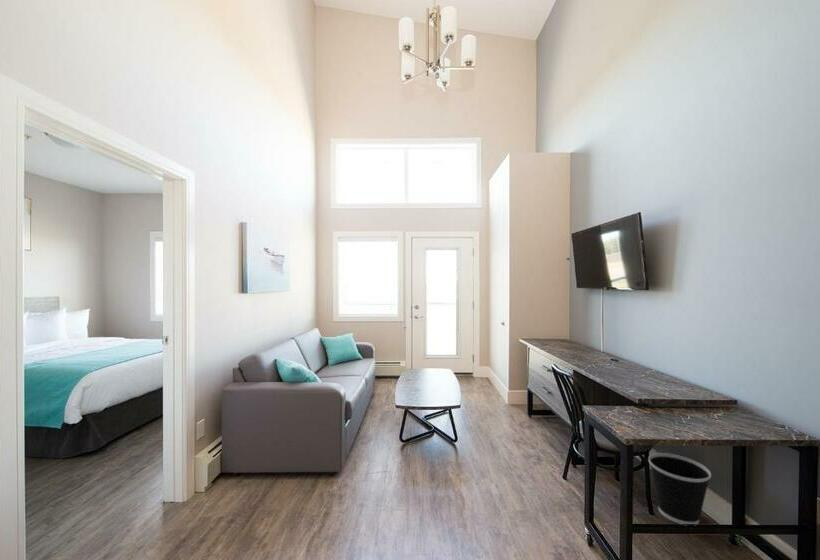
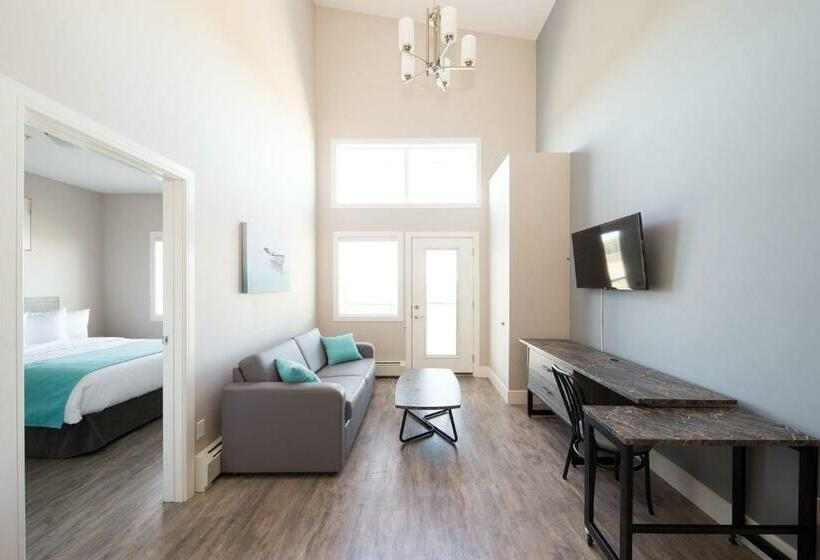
- wastebasket (678, 489)
